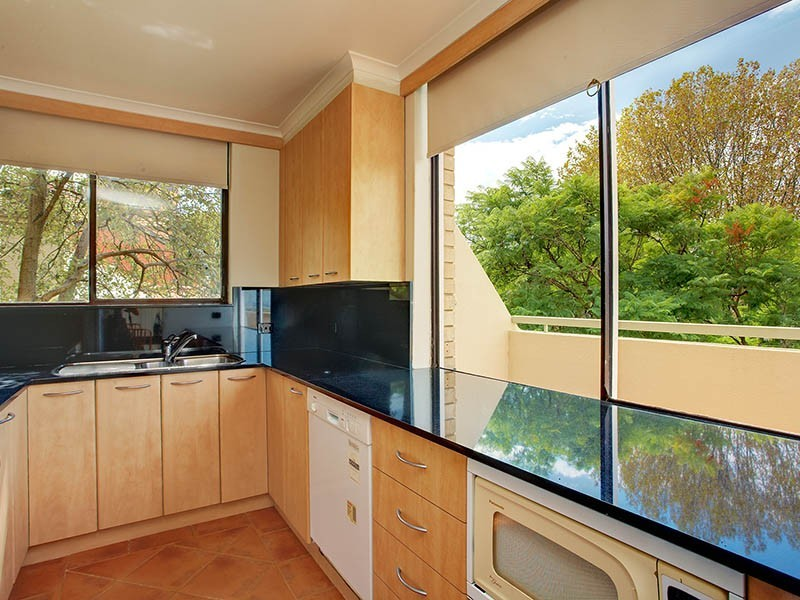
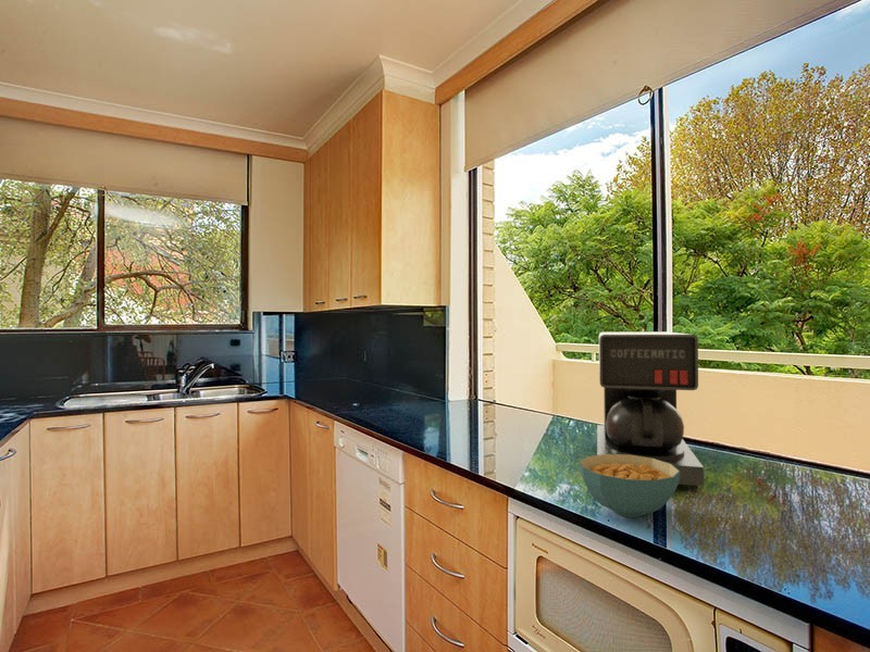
+ coffee maker (641, 398)
+ cereal bowl (627, 488)
